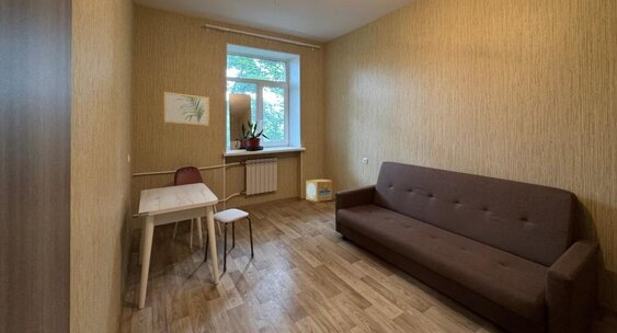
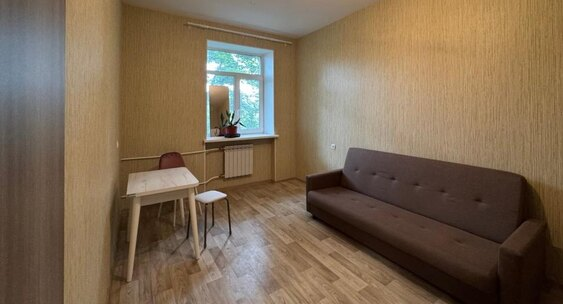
- wall art (186, 108)
- cardboard box (319, 190)
